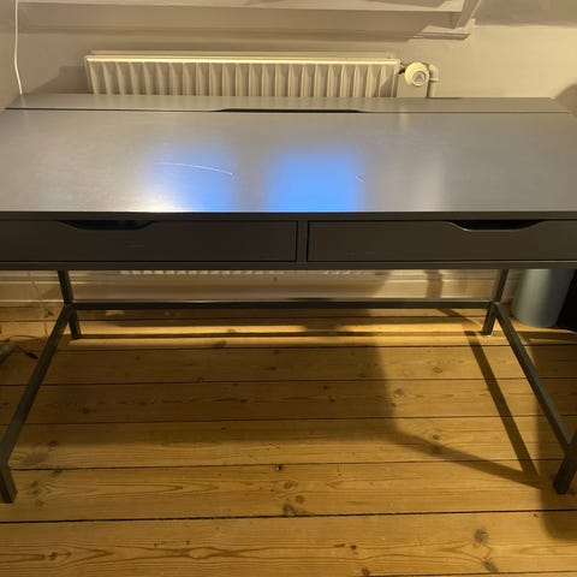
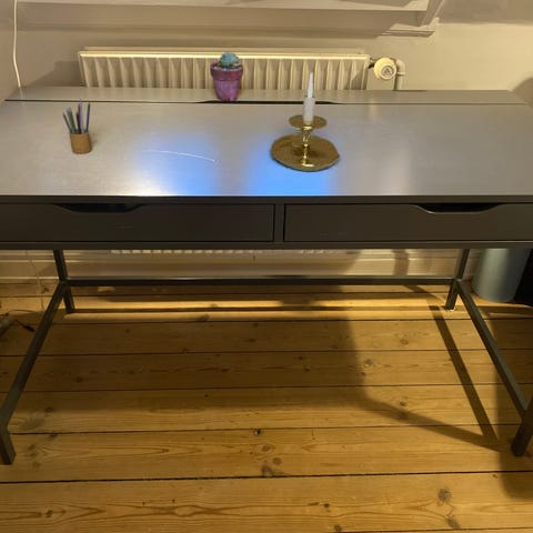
+ pencil box (79, 127)
+ potted succulent (227, 74)
+ candle holder (306, 114)
